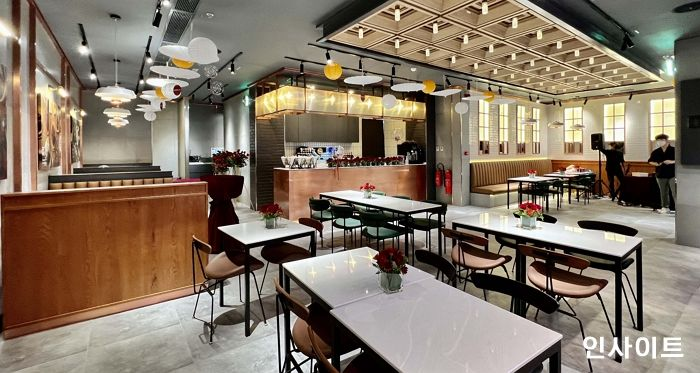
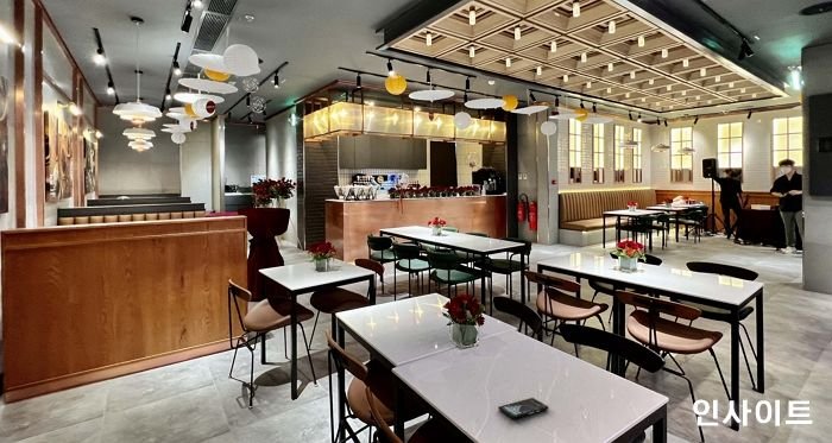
+ smartphone (523, 407)
